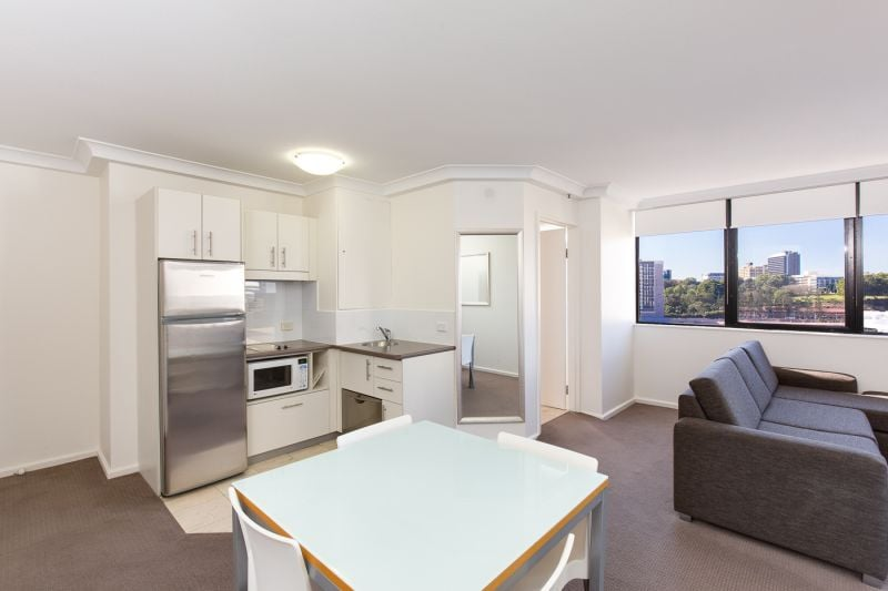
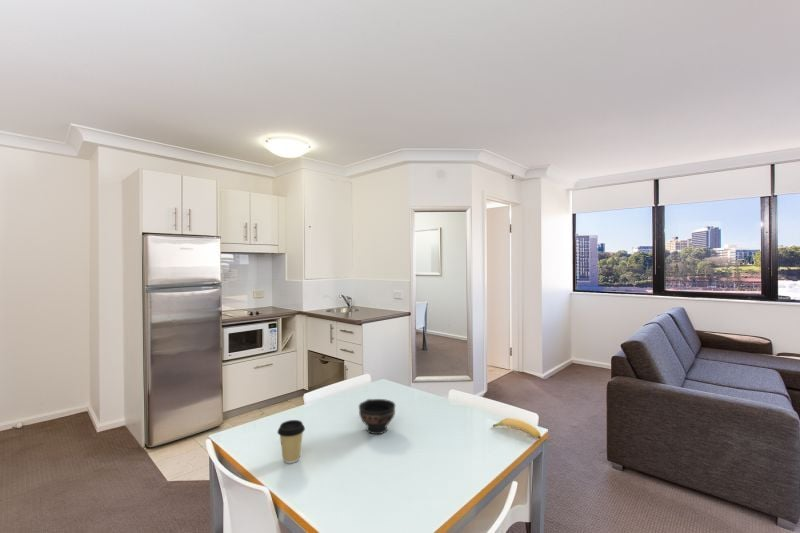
+ banana (518, 427)
+ coffee cup (291, 442)
+ bowl (377, 417)
